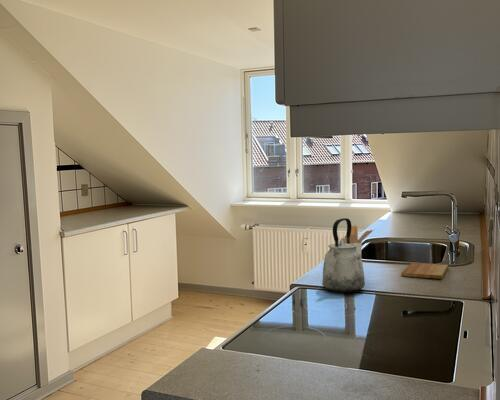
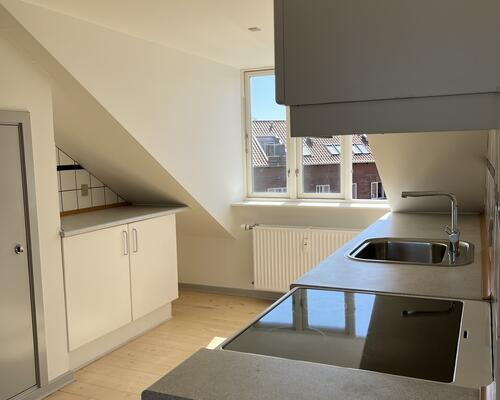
- cutting board (425, 270)
- utensil holder (356, 249)
- kettle (345, 253)
